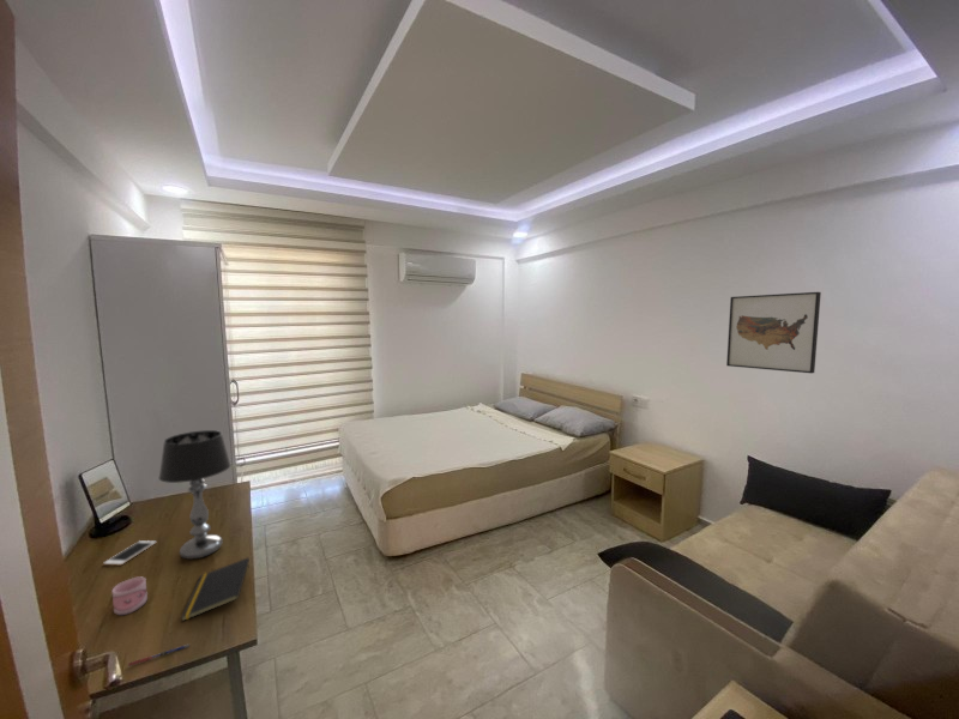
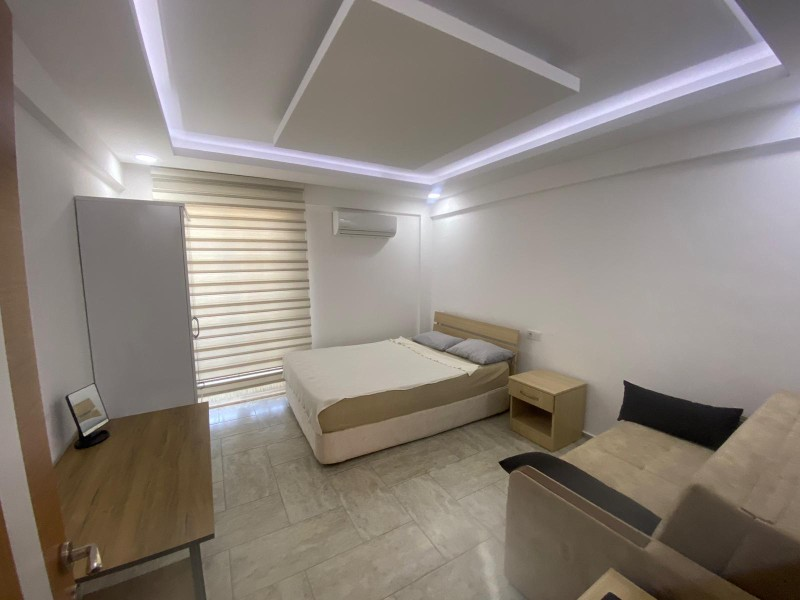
- cell phone (131, 551)
- mug (129, 593)
- table lamp (198, 494)
- pen (159, 654)
- wall art (768, 332)
- notepad (218, 586)
